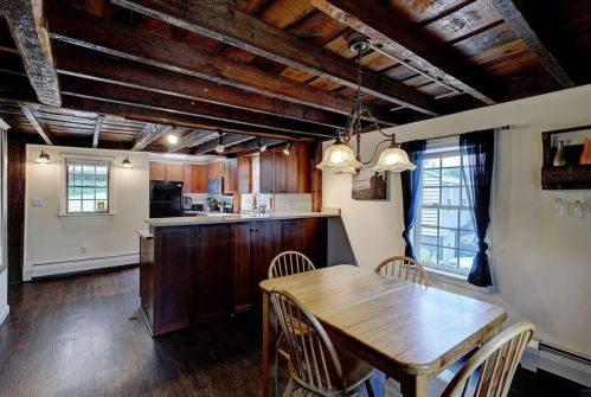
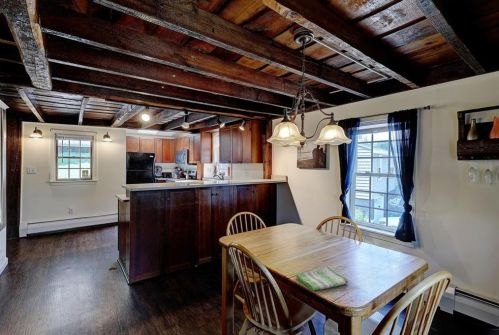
+ dish towel (321, 277)
